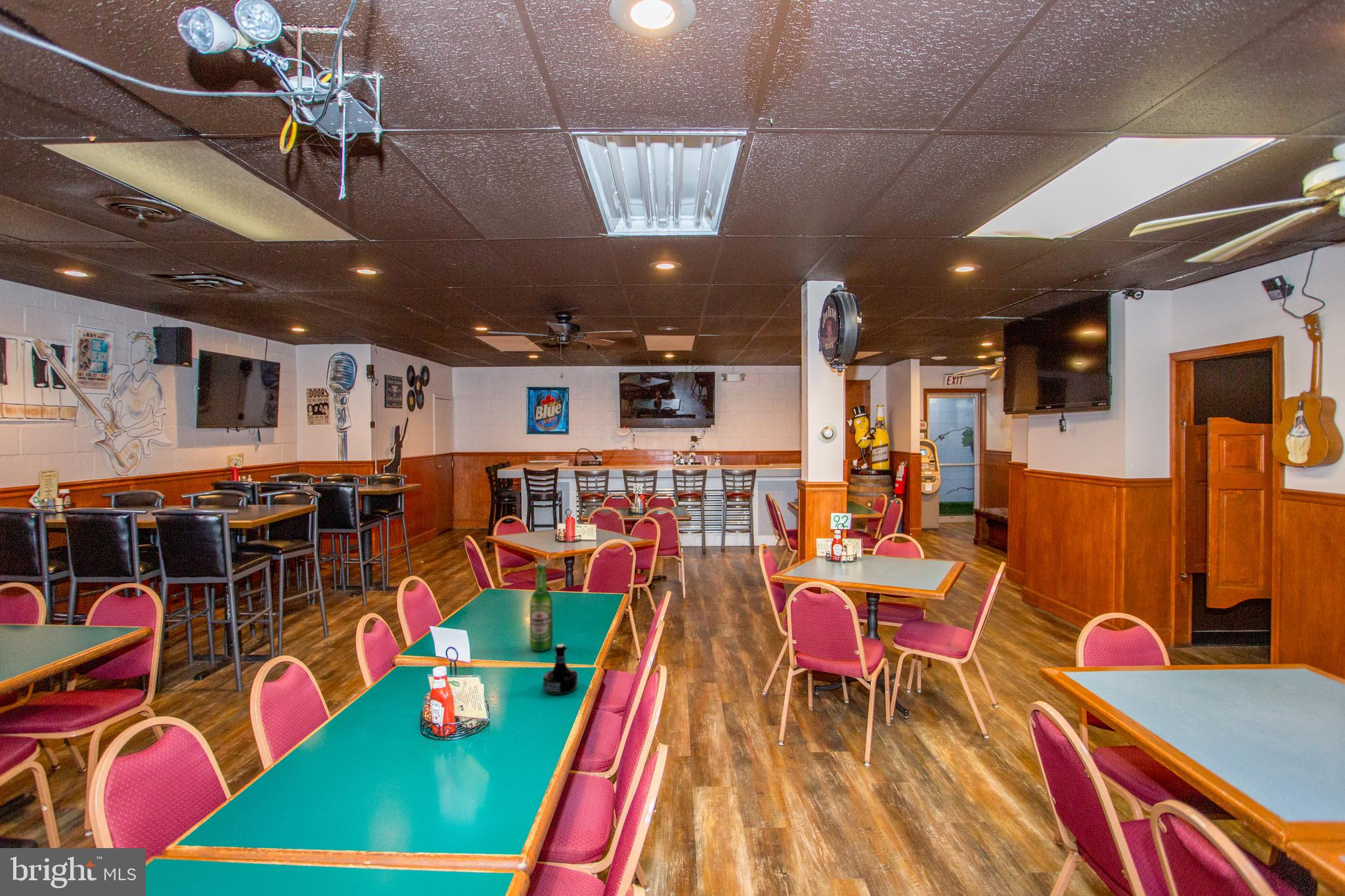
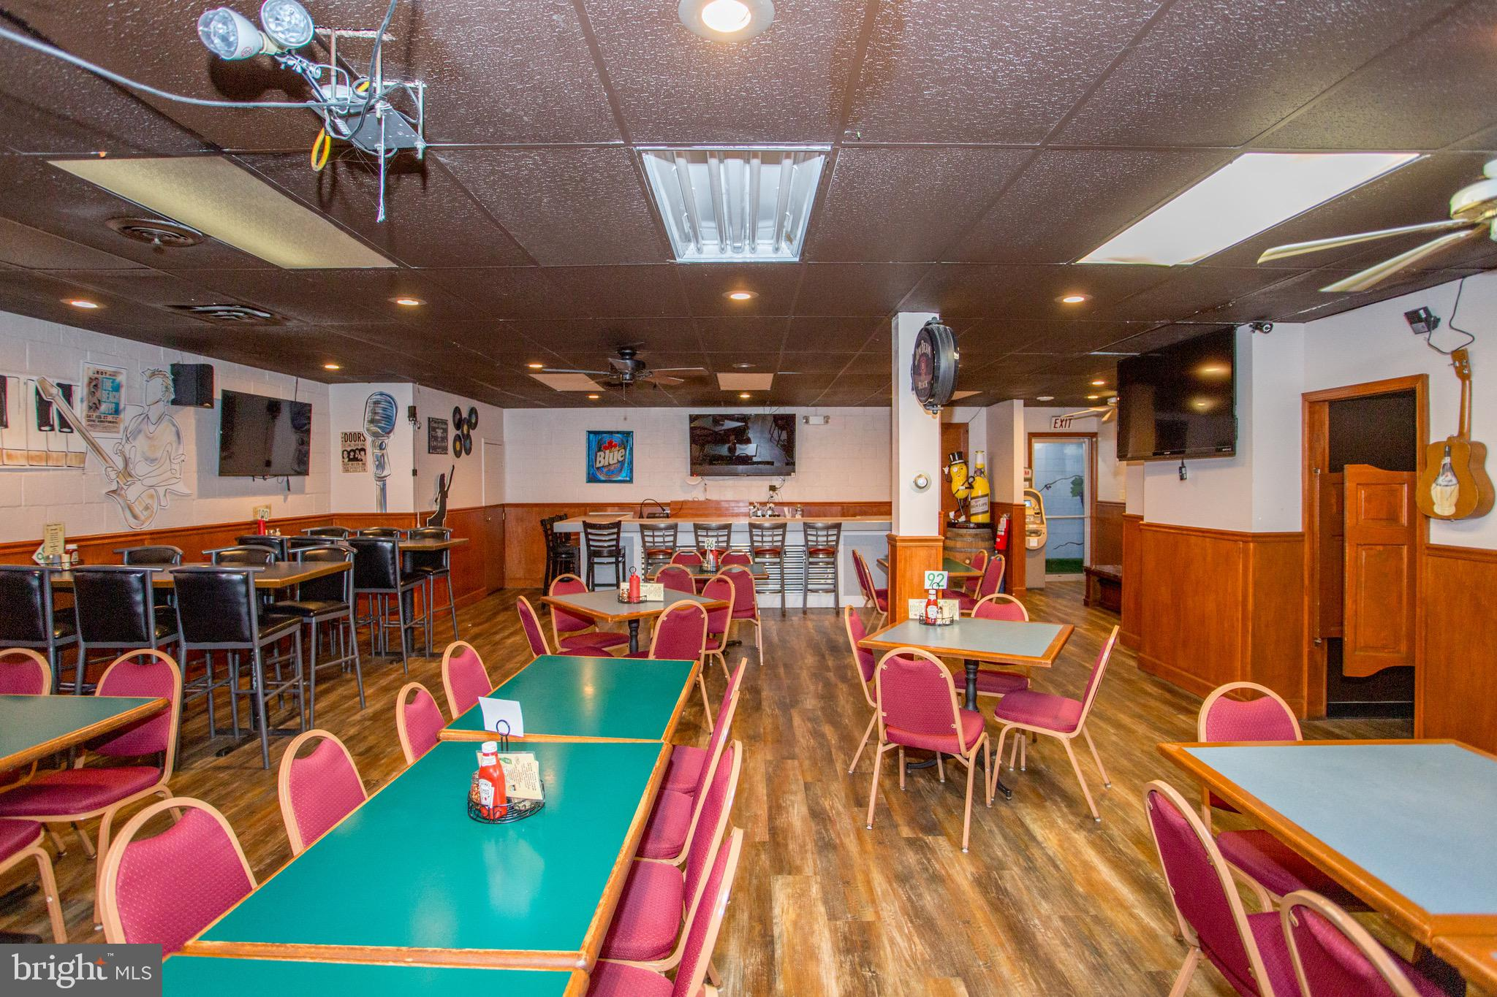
- tequila bottle (560, 666)
- beer bottle (541, 606)
